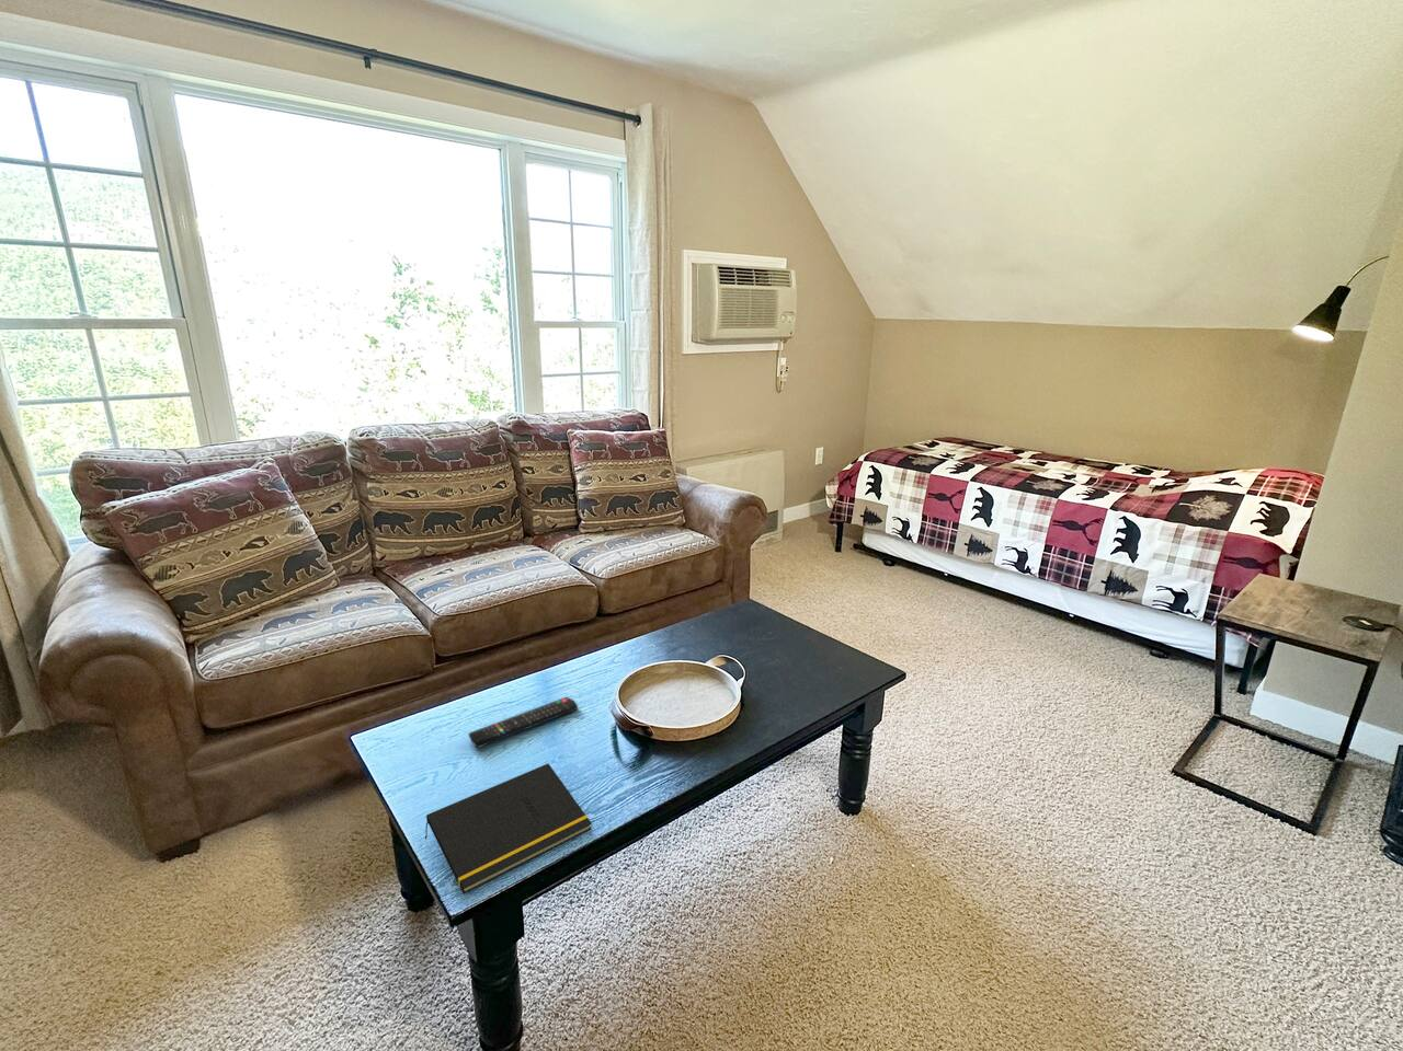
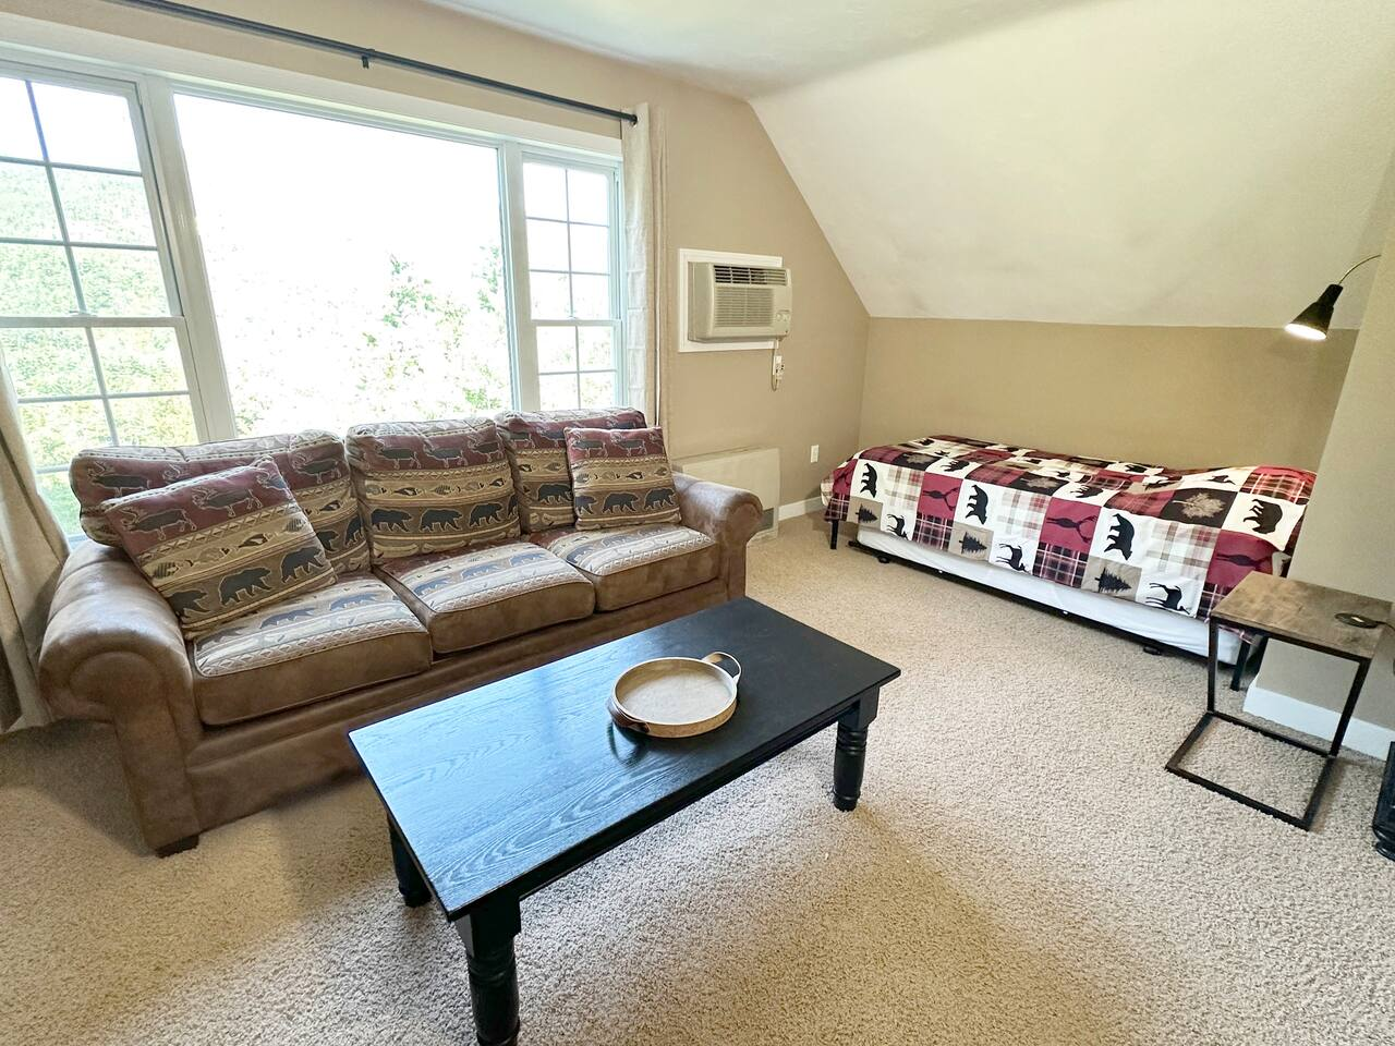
- remote control (526, 722)
- notepad (509, 821)
